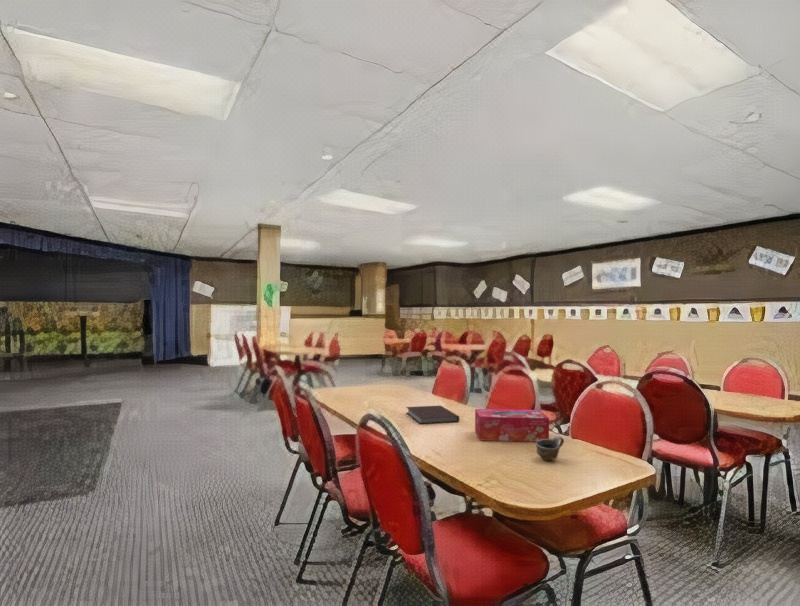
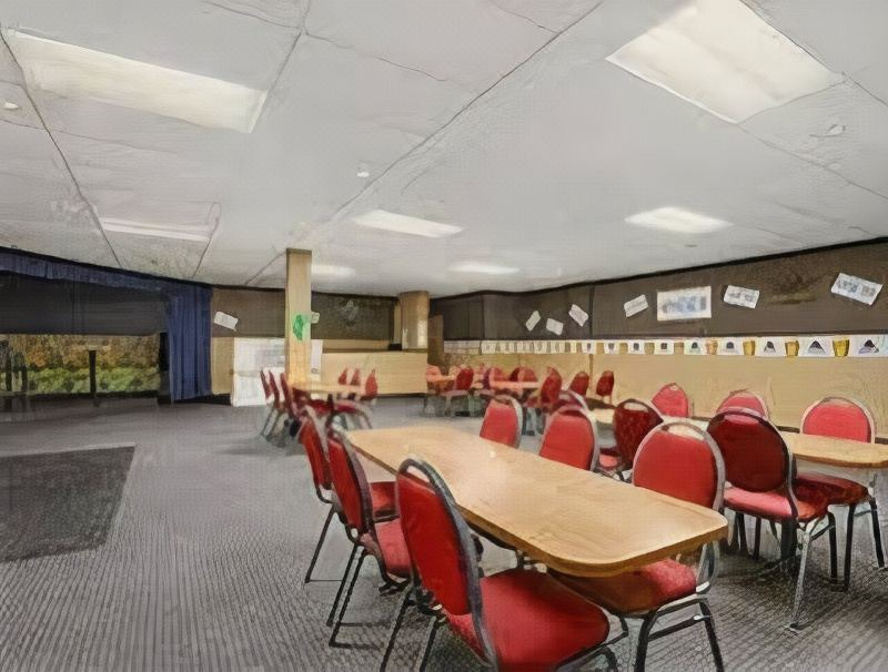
- tissue box (510, 424)
- cup (549, 448)
- notebook (431, 414)
